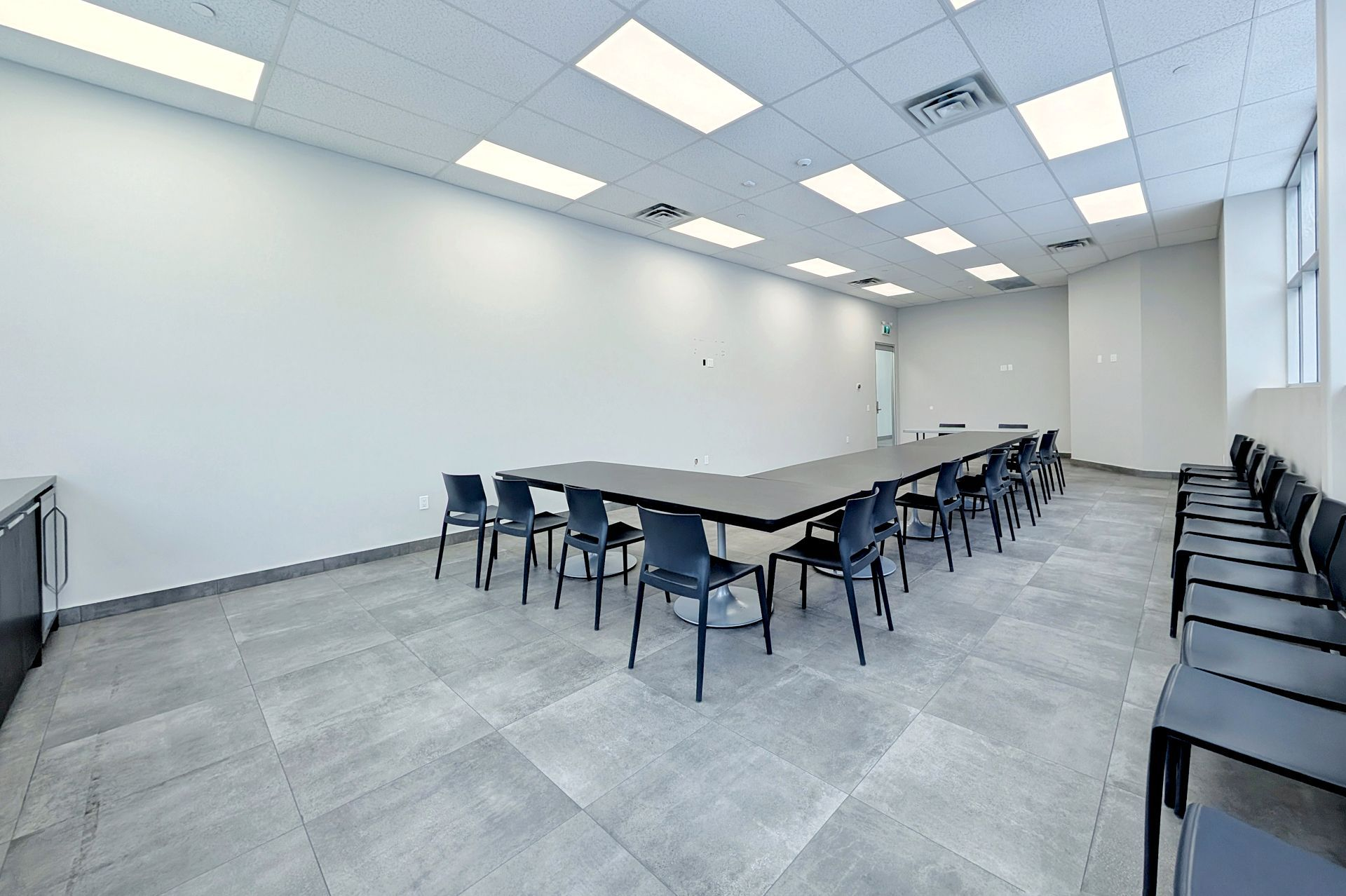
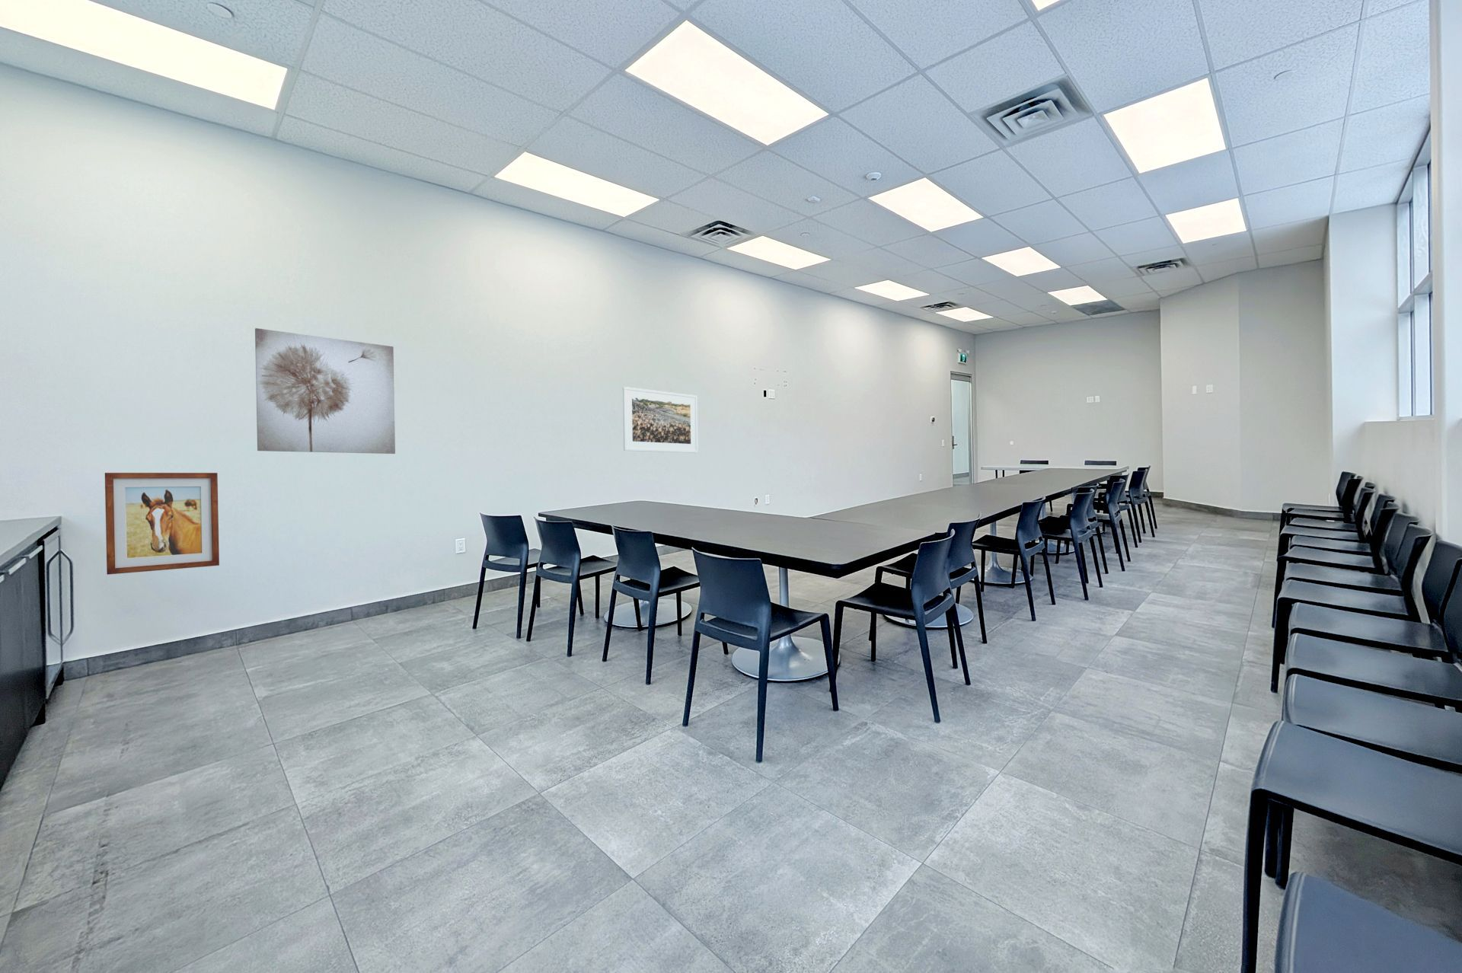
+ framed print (661, 421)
+ wall art (164, 521)
+ wall art (330, 395)
